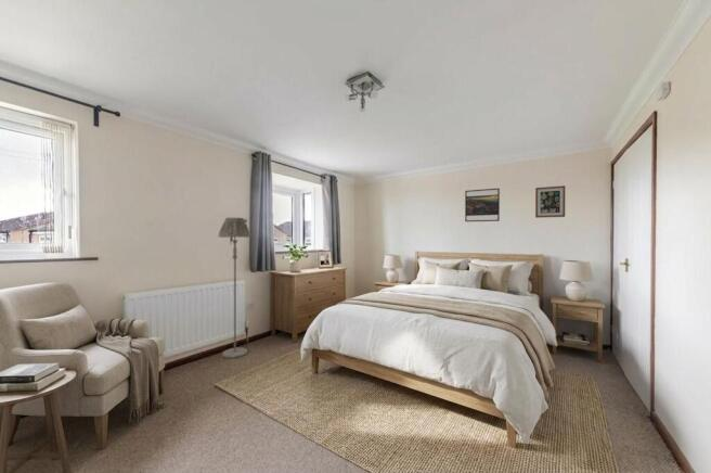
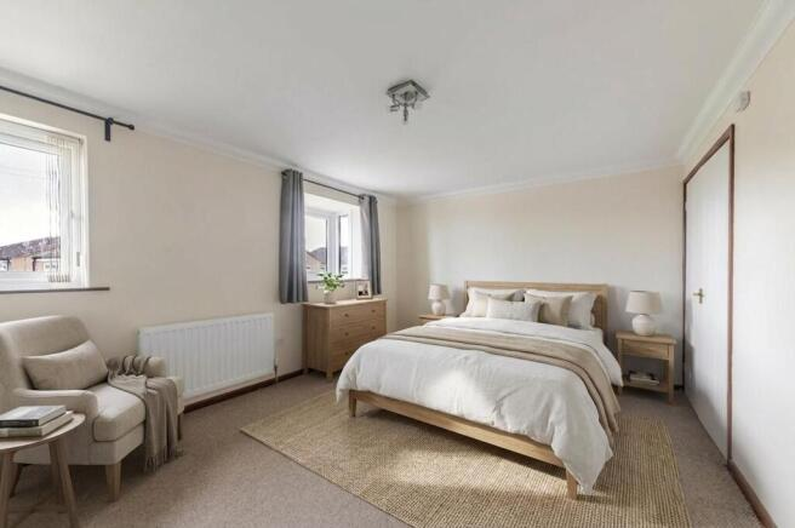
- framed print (481, 205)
- wall art (550, 202)
- floor lamp (234, 285)
